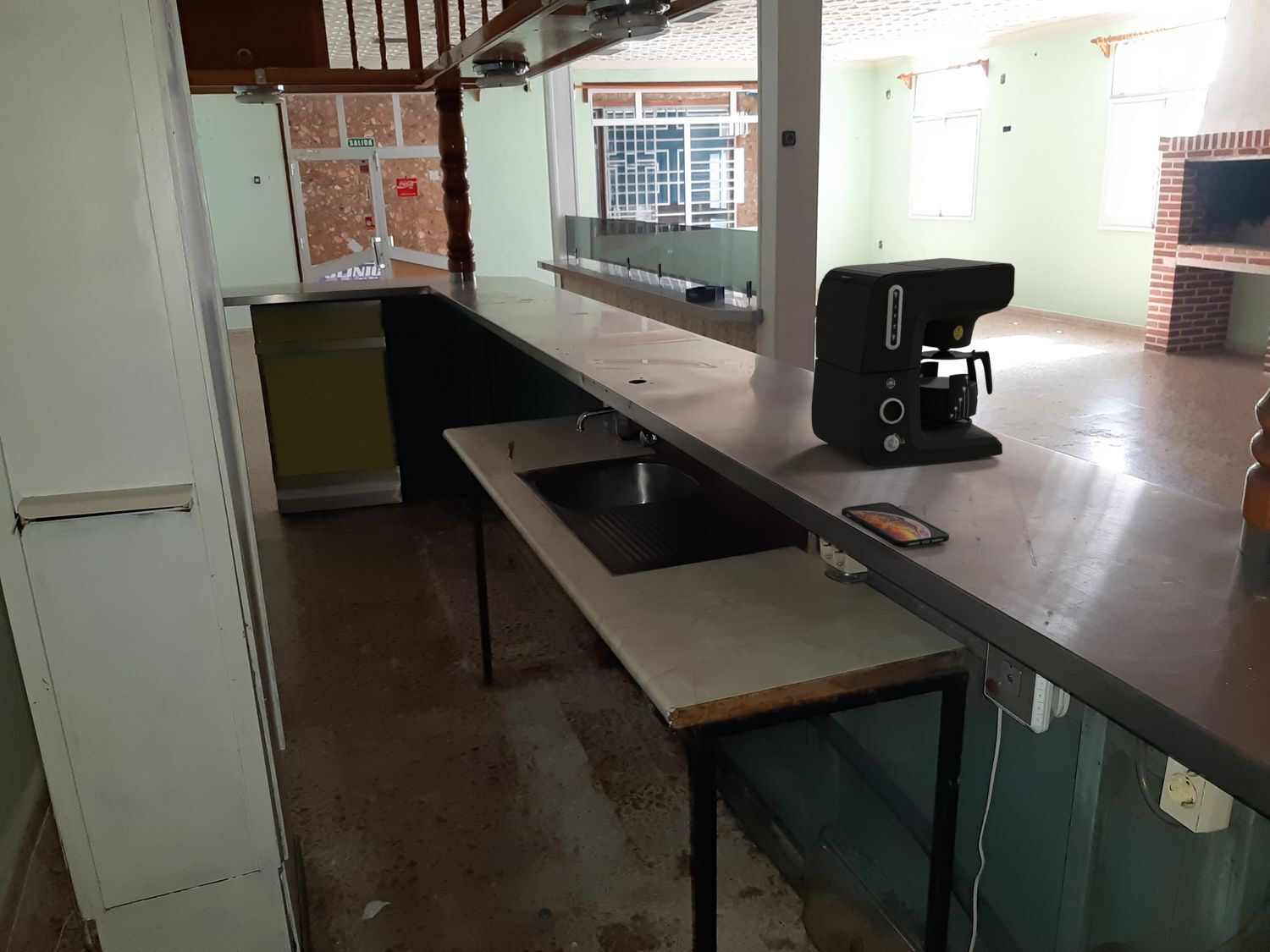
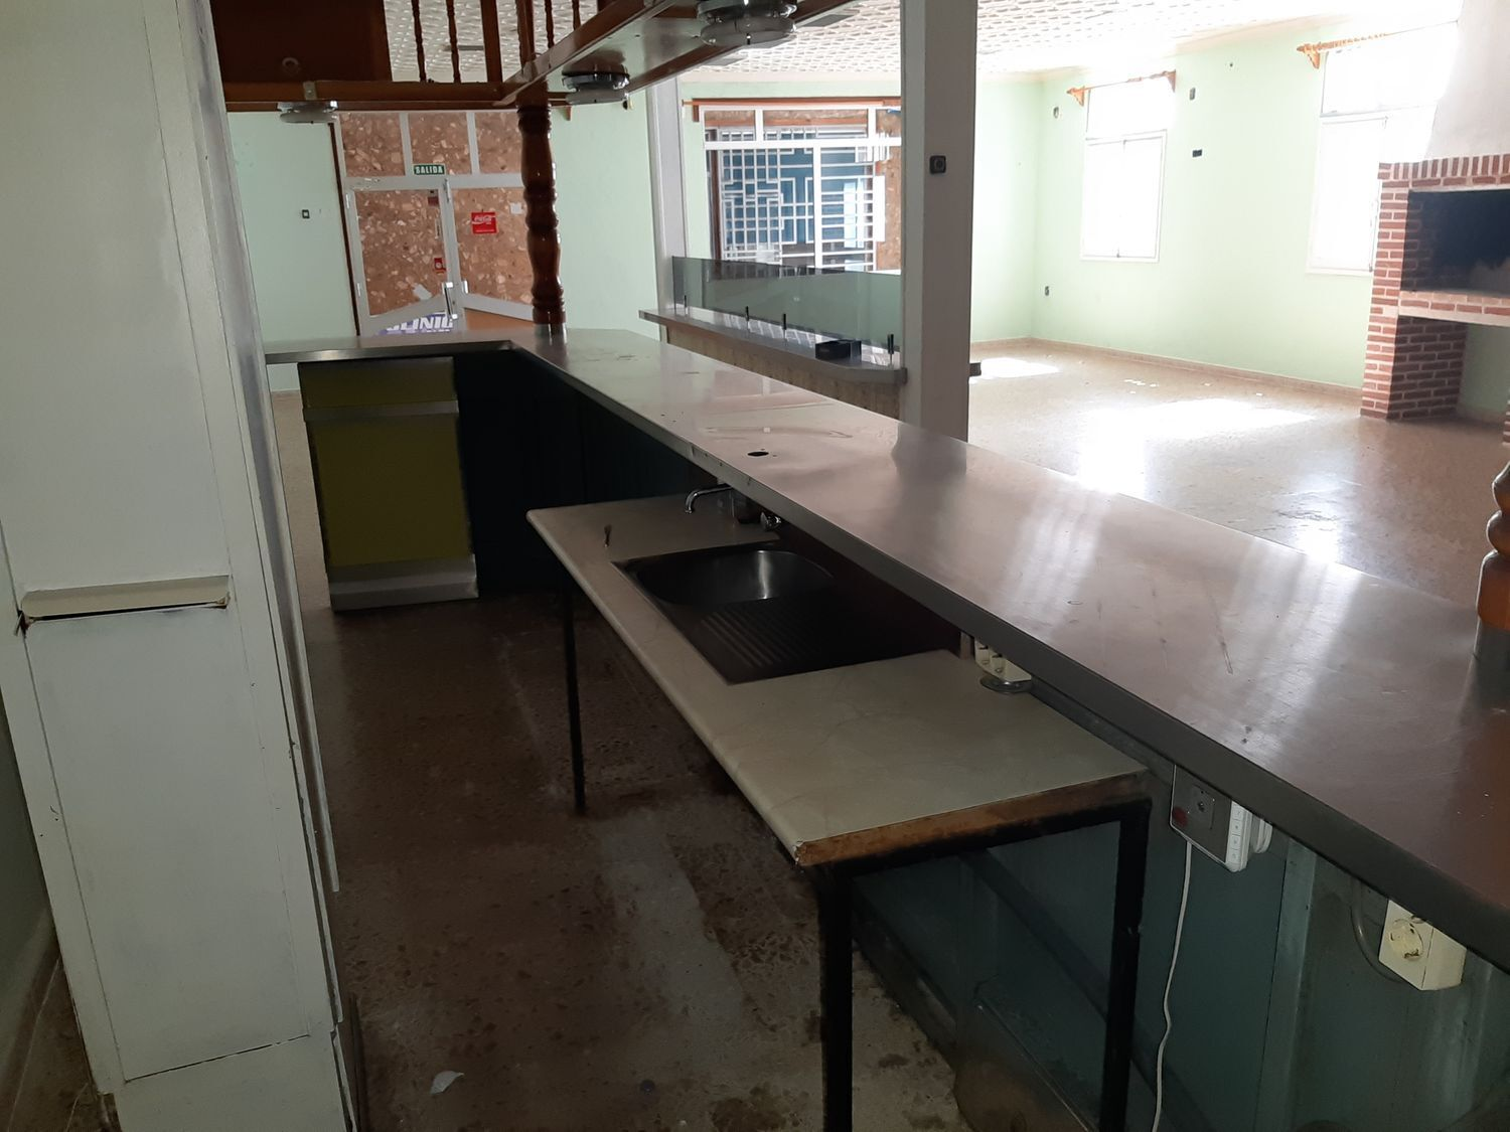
- coffee maker (917, 358)
- smartphone (892, 524)
